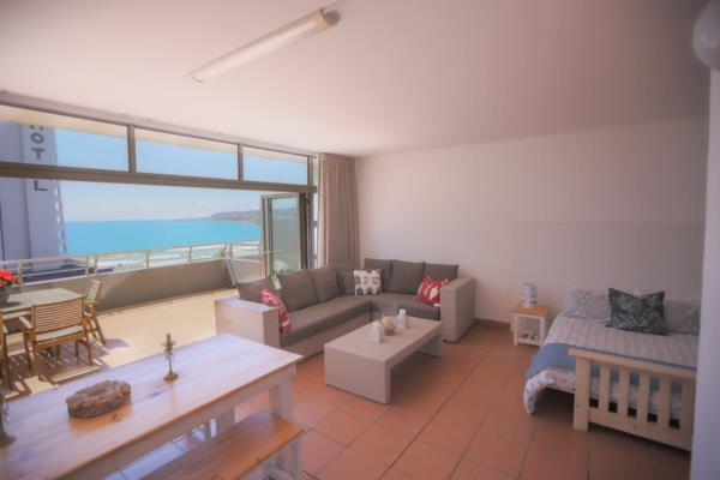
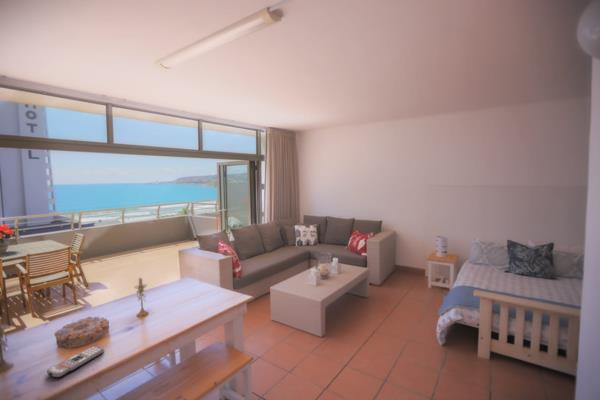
+ remote control (78, 360)
